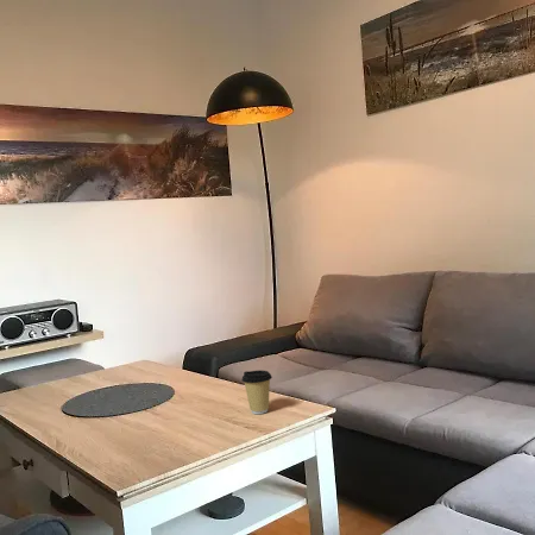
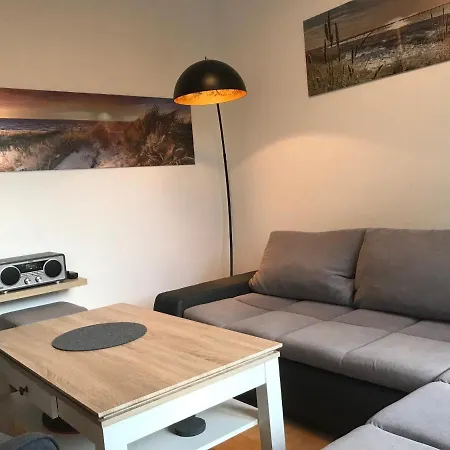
- coffee cup (258, 391)
